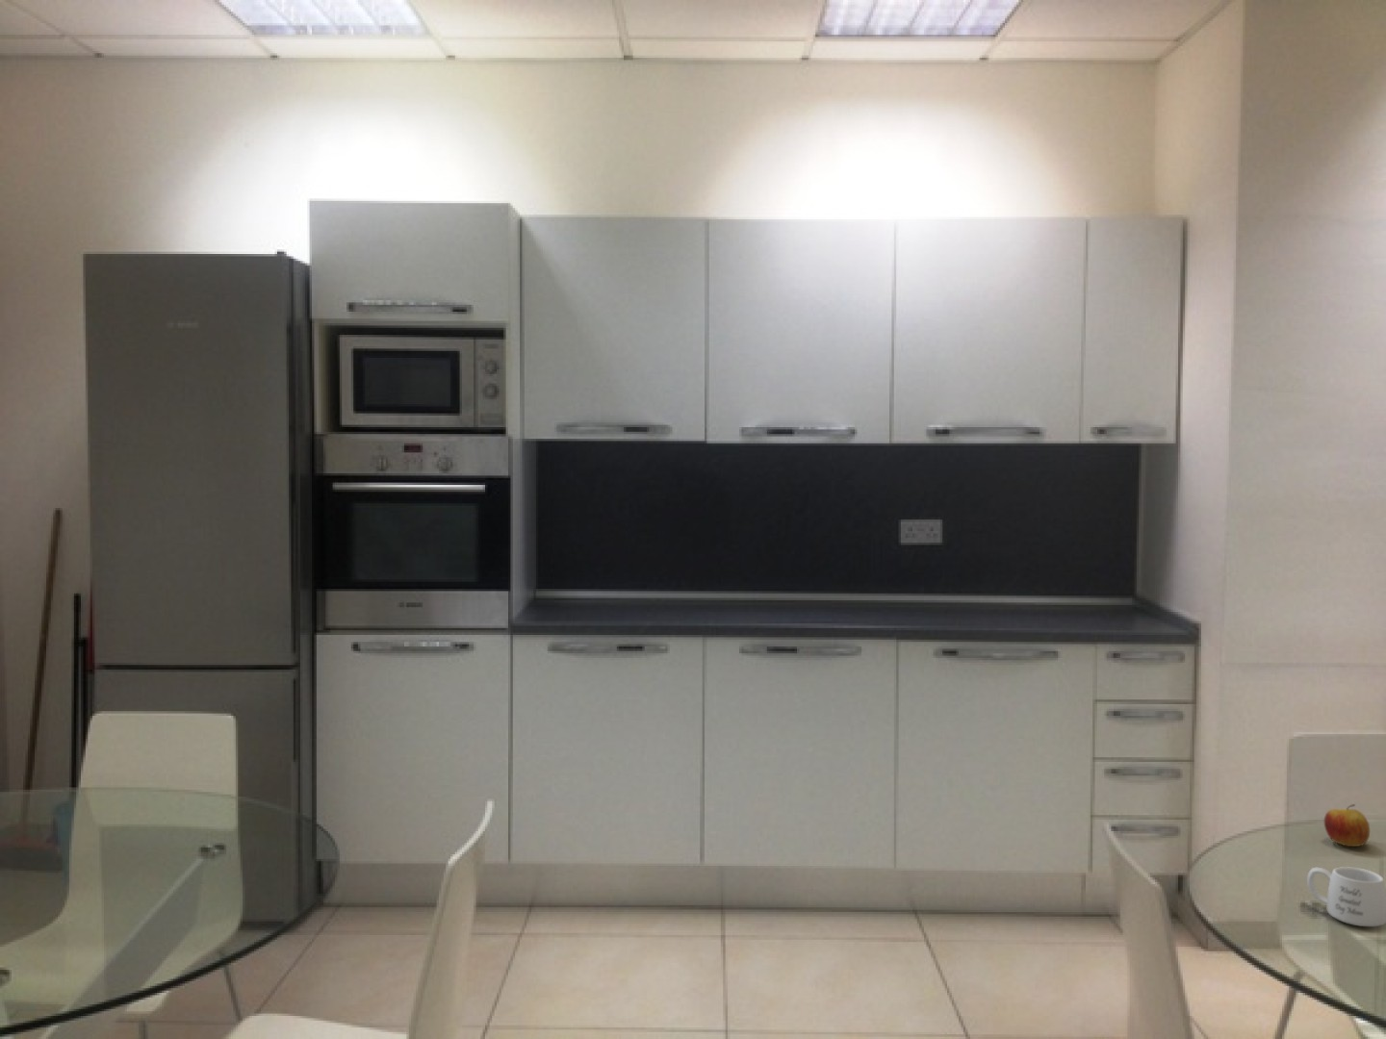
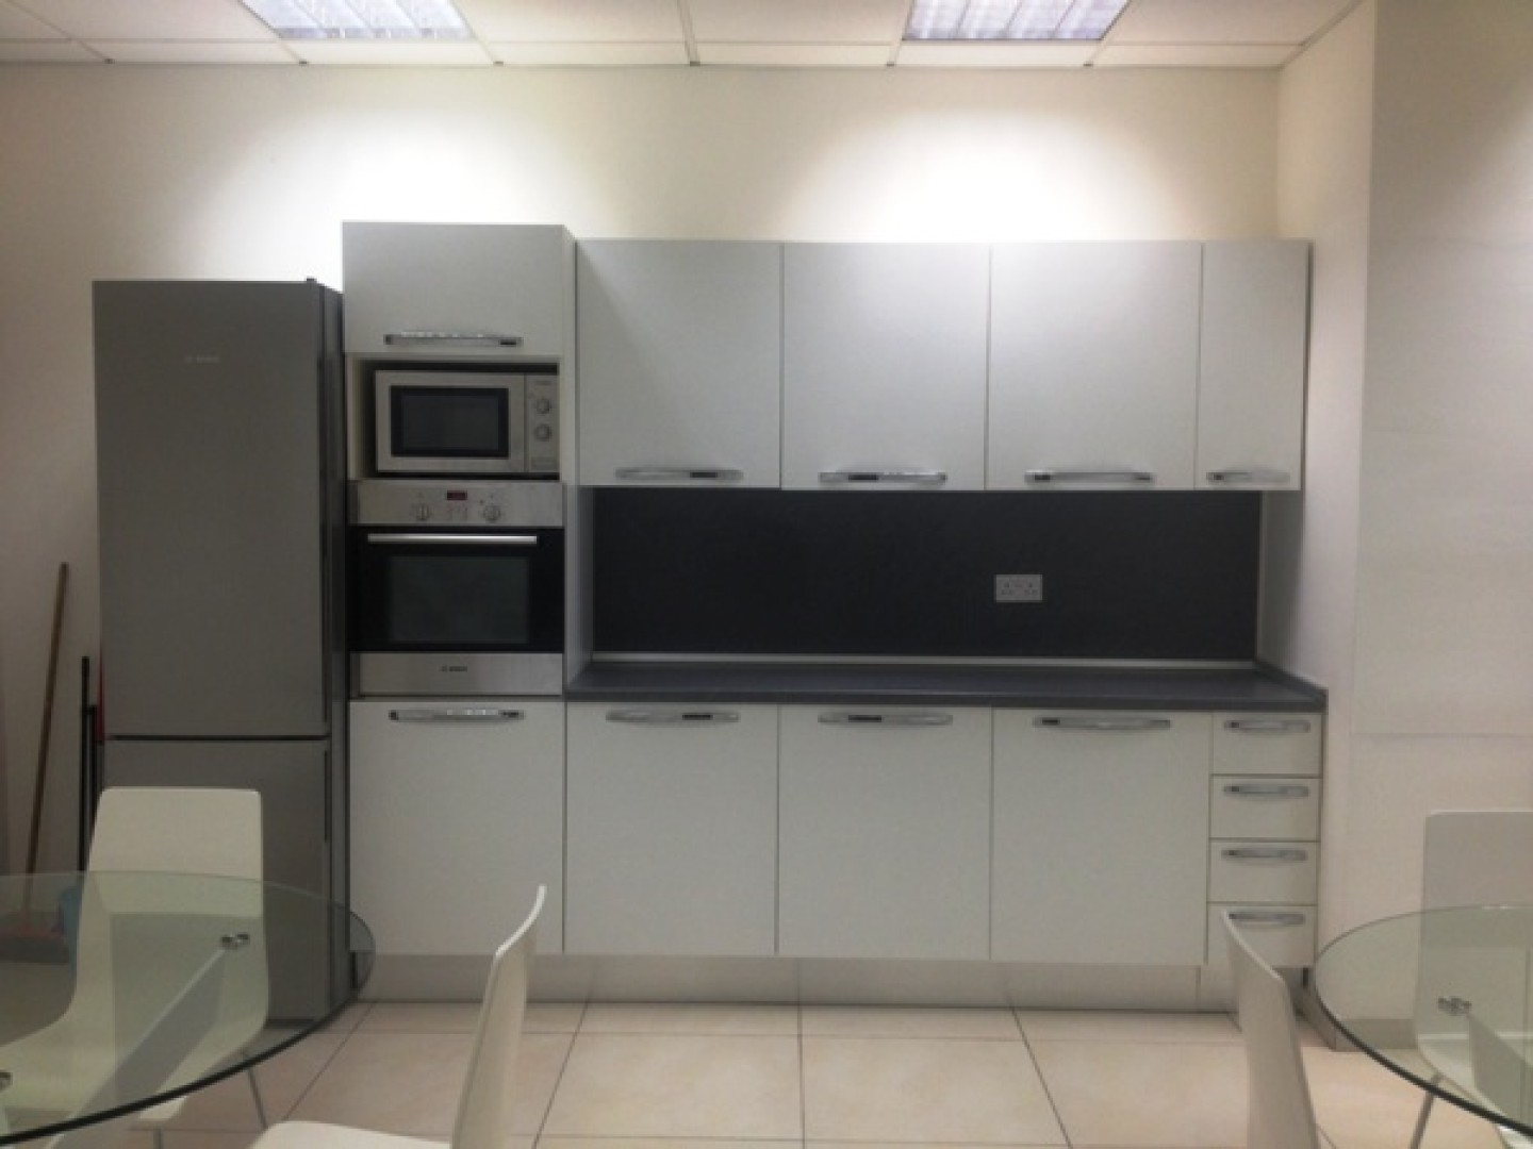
- apple (1347, 823)
- mug (1346, 893)
